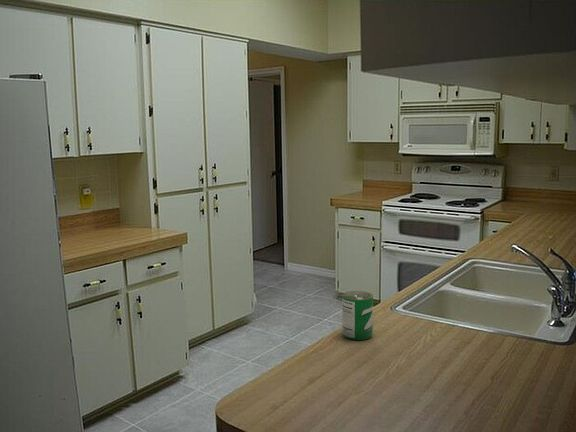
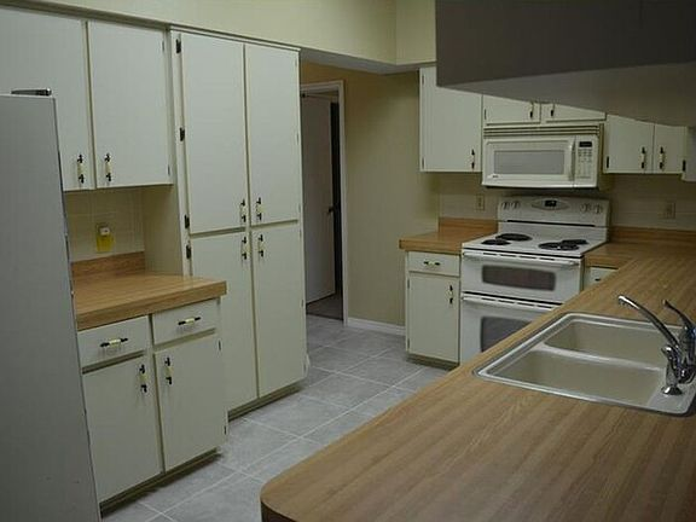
- can (357, 314)
